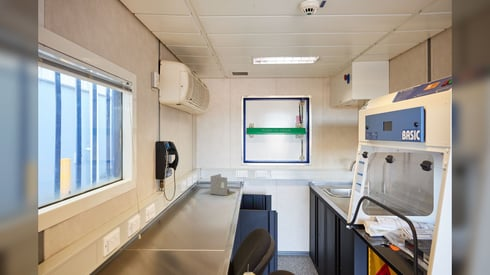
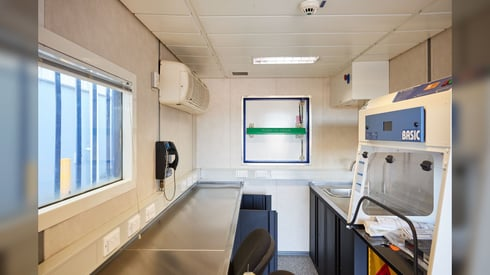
- binder (223, 184)
